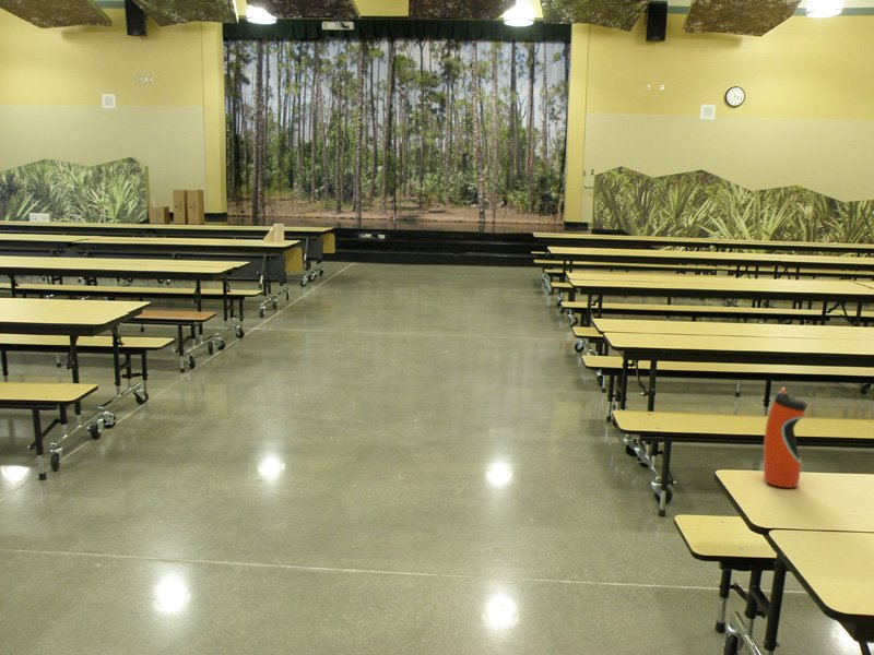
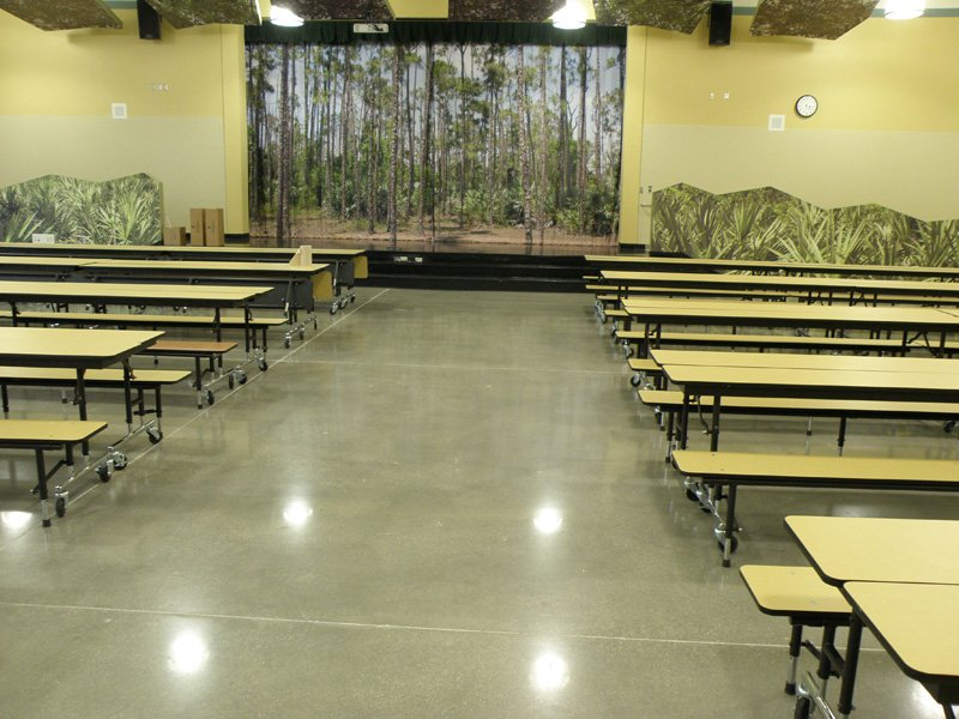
- water bottle (783, 436)
